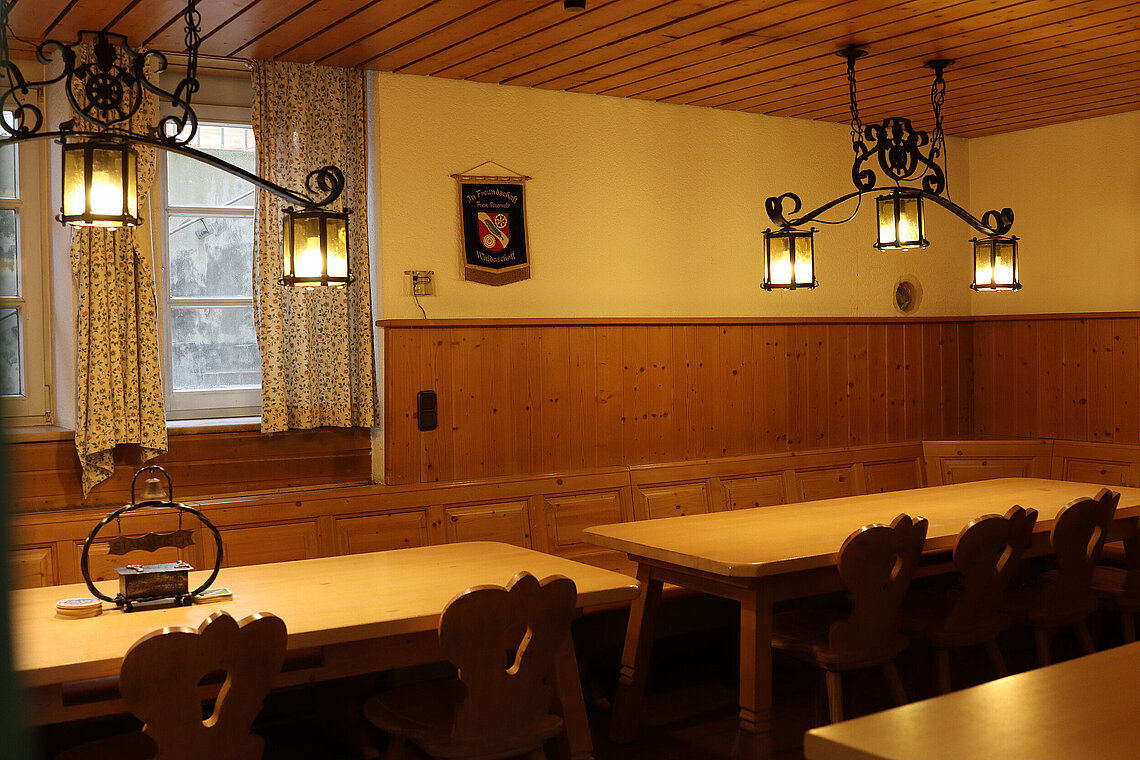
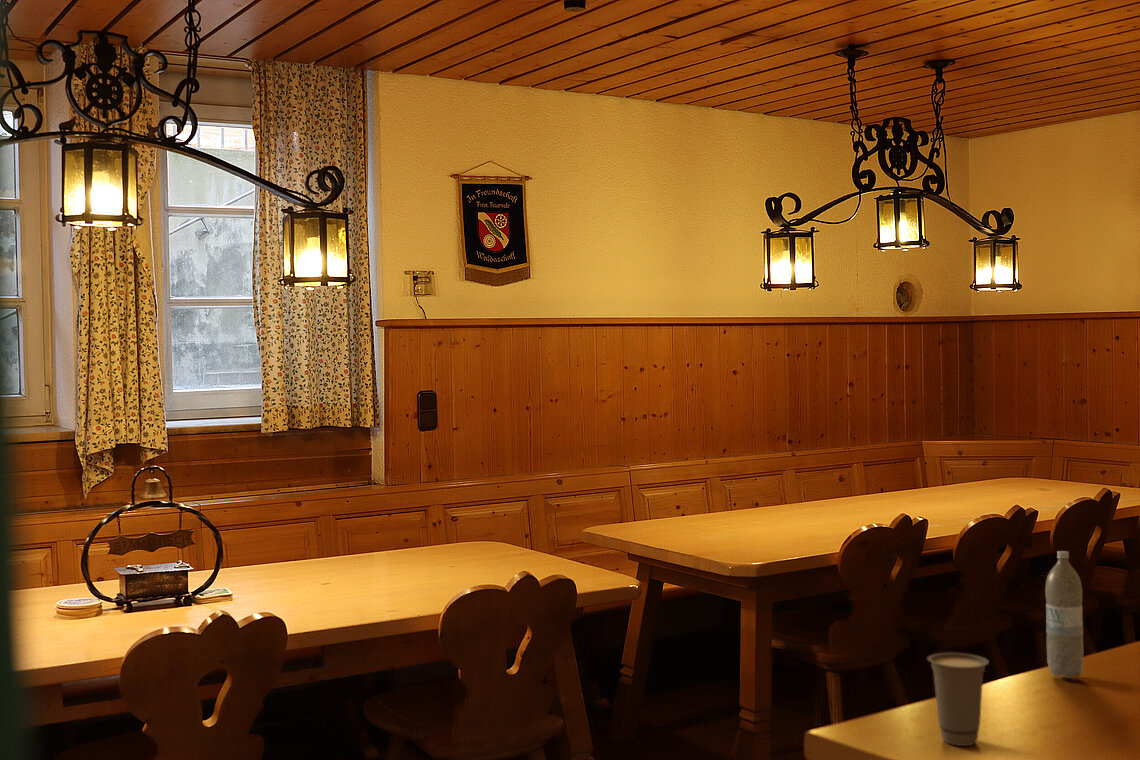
+ water bottle (1064, 614)
+ cup (958, 700)
